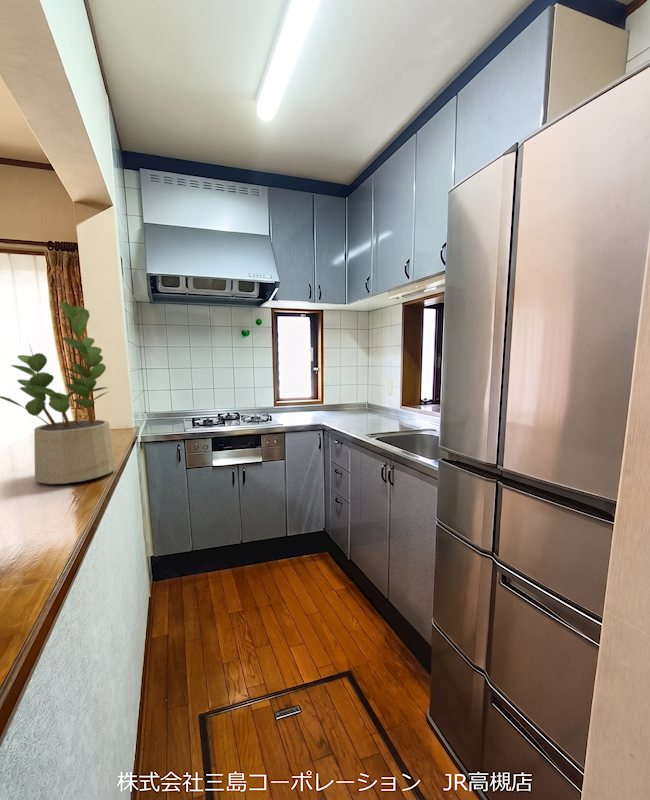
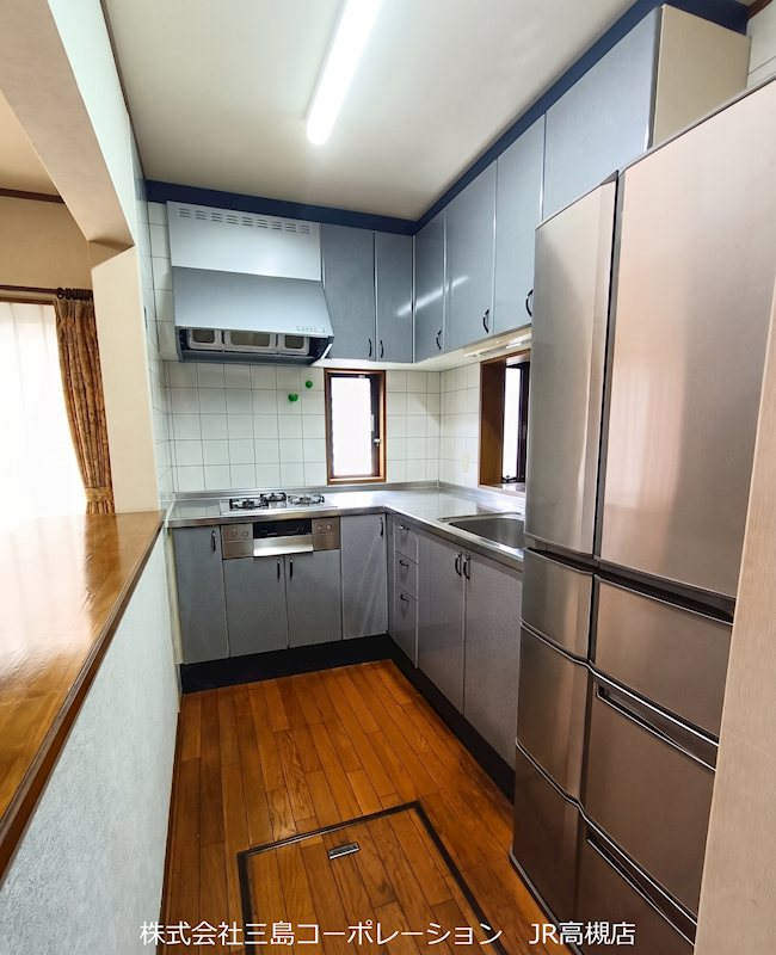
- potted plant (58, 393)
